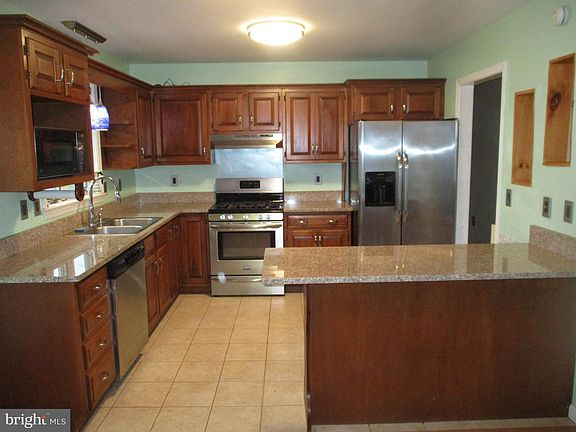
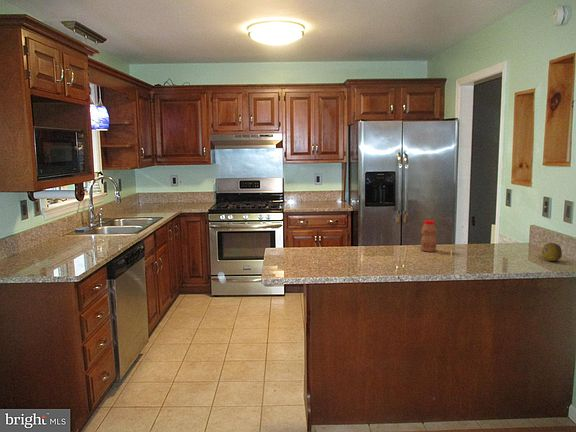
+ bottle (428, 235)
+ fruit (552, 251)
